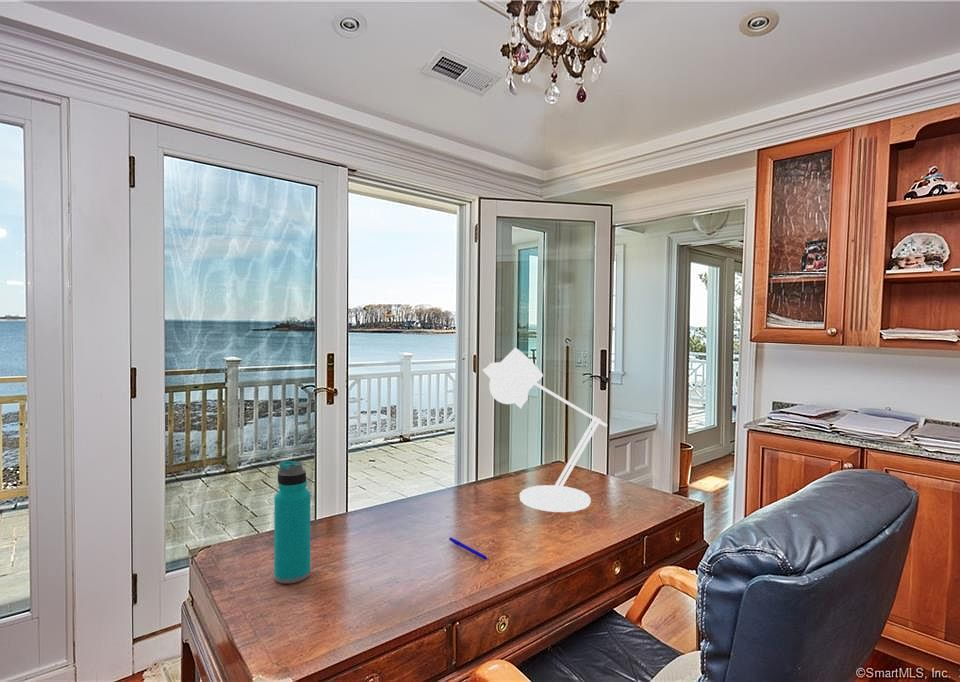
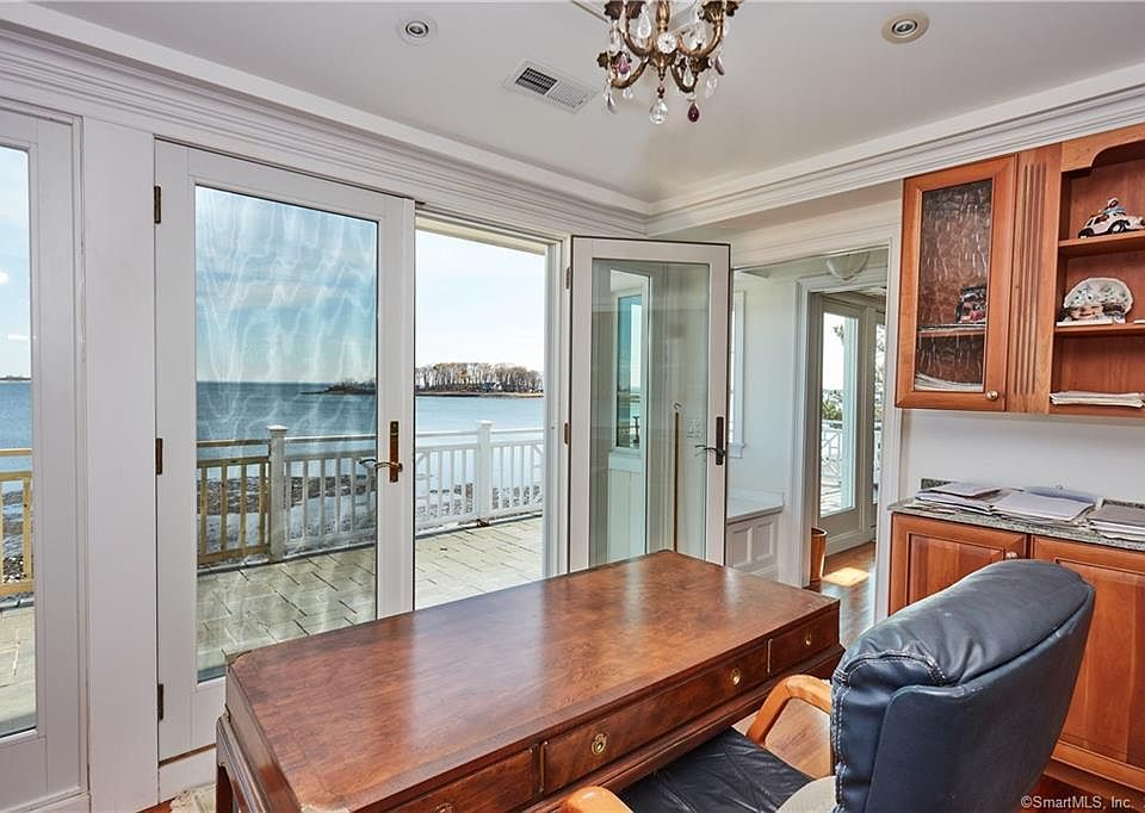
- table lamp (521, 407)
- pen (468, 548)
- water bottle (292, 519)
